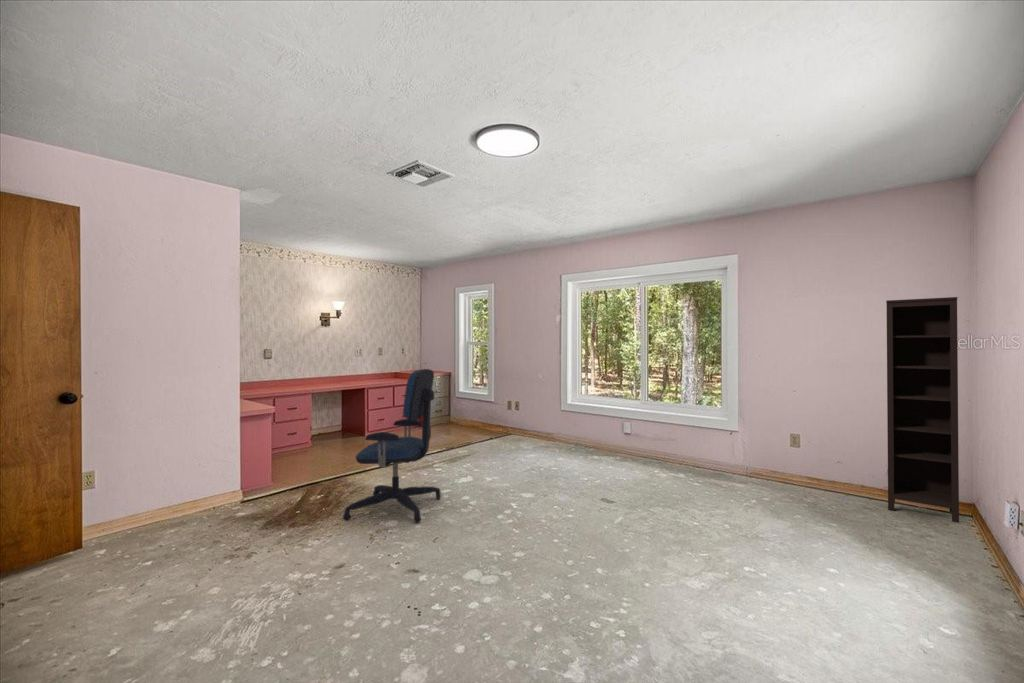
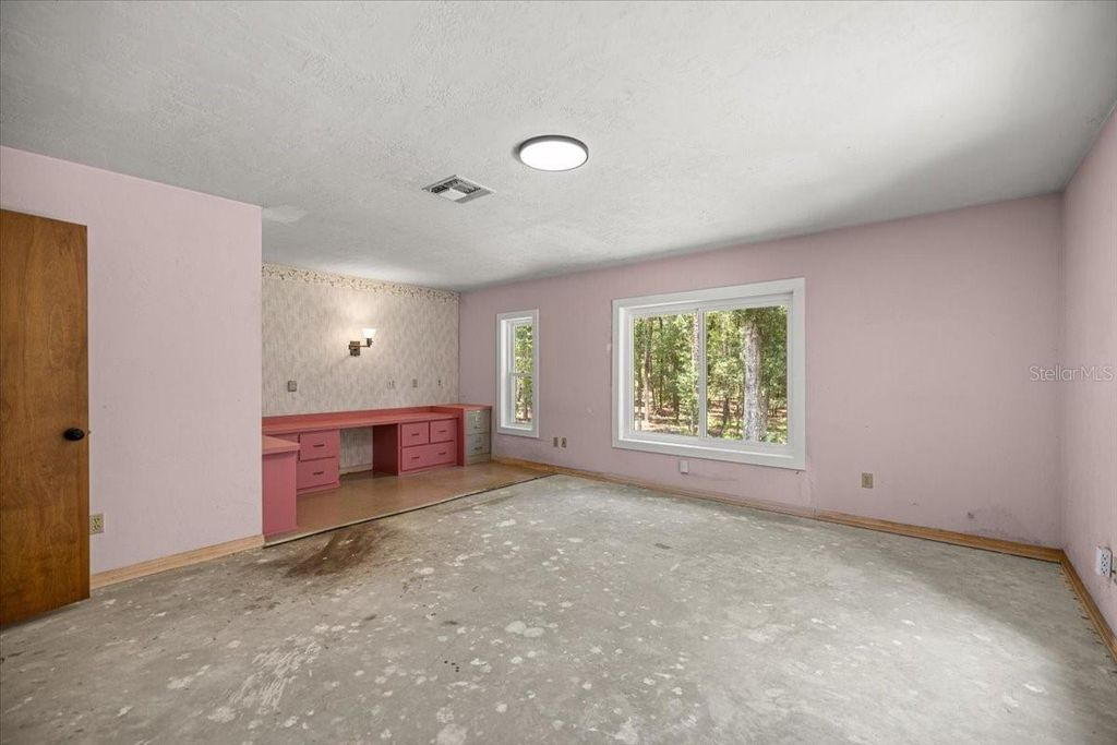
- bookcase (921, 405)
- office chair (395, 438)
